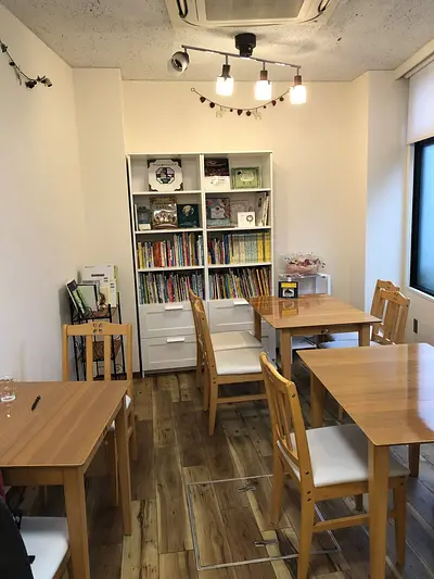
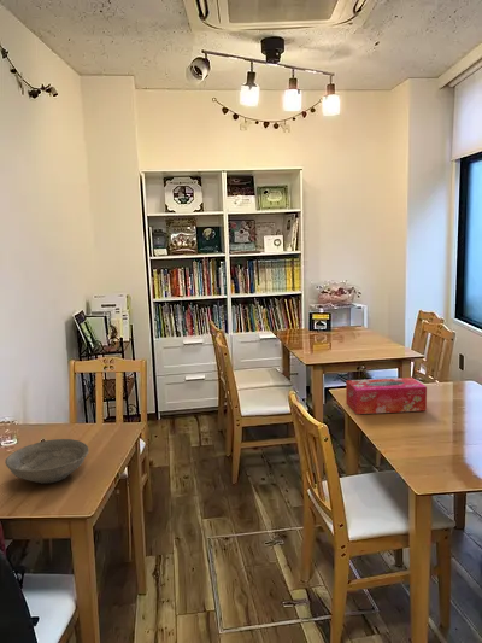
+ tissue box (384, 394)
+ bowl (48, 464)
